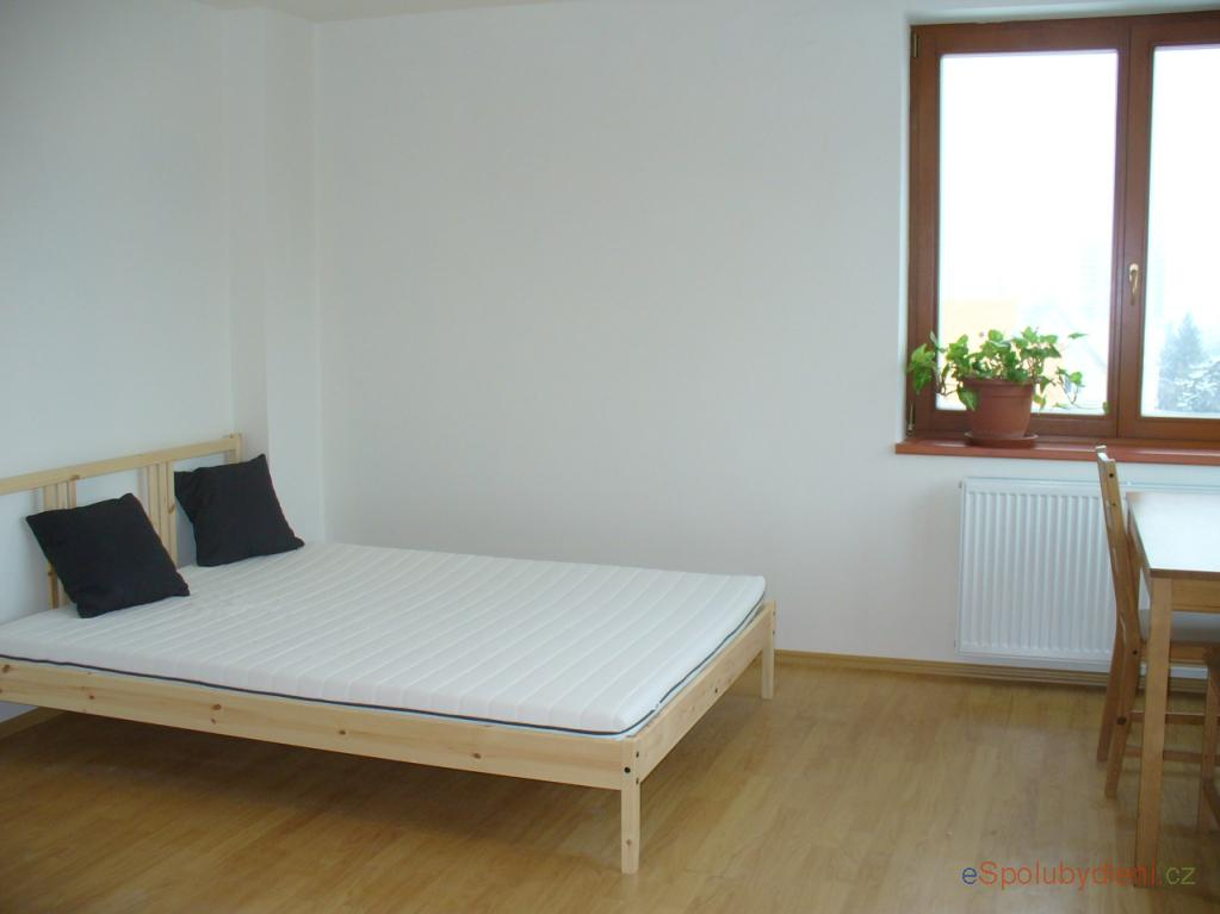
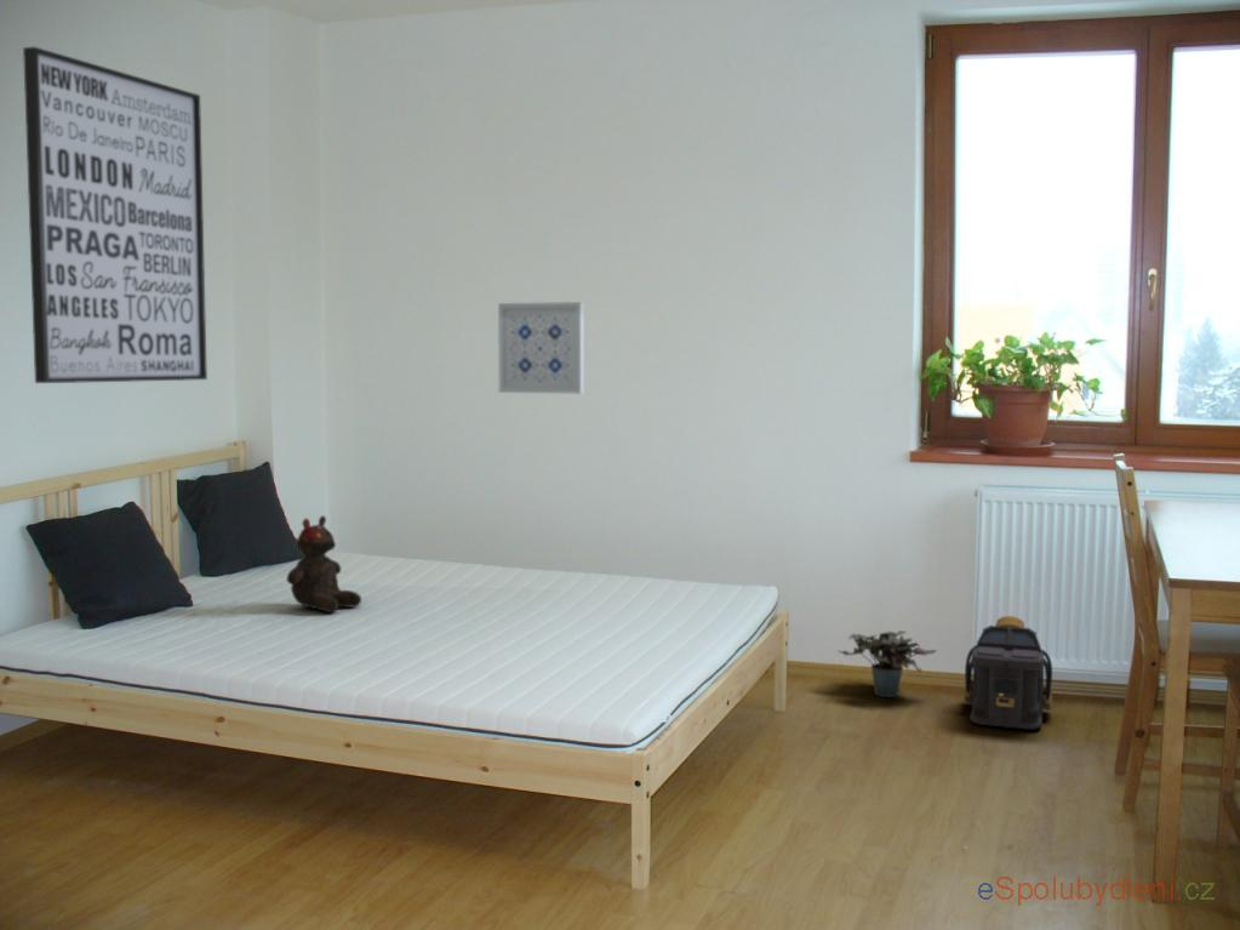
+ wall art (541, 348)
+ wall art (122, 228)
+ teddy bear (324, 563)
+ backpack (1008, 666)
+ potted plant (886, 662)
